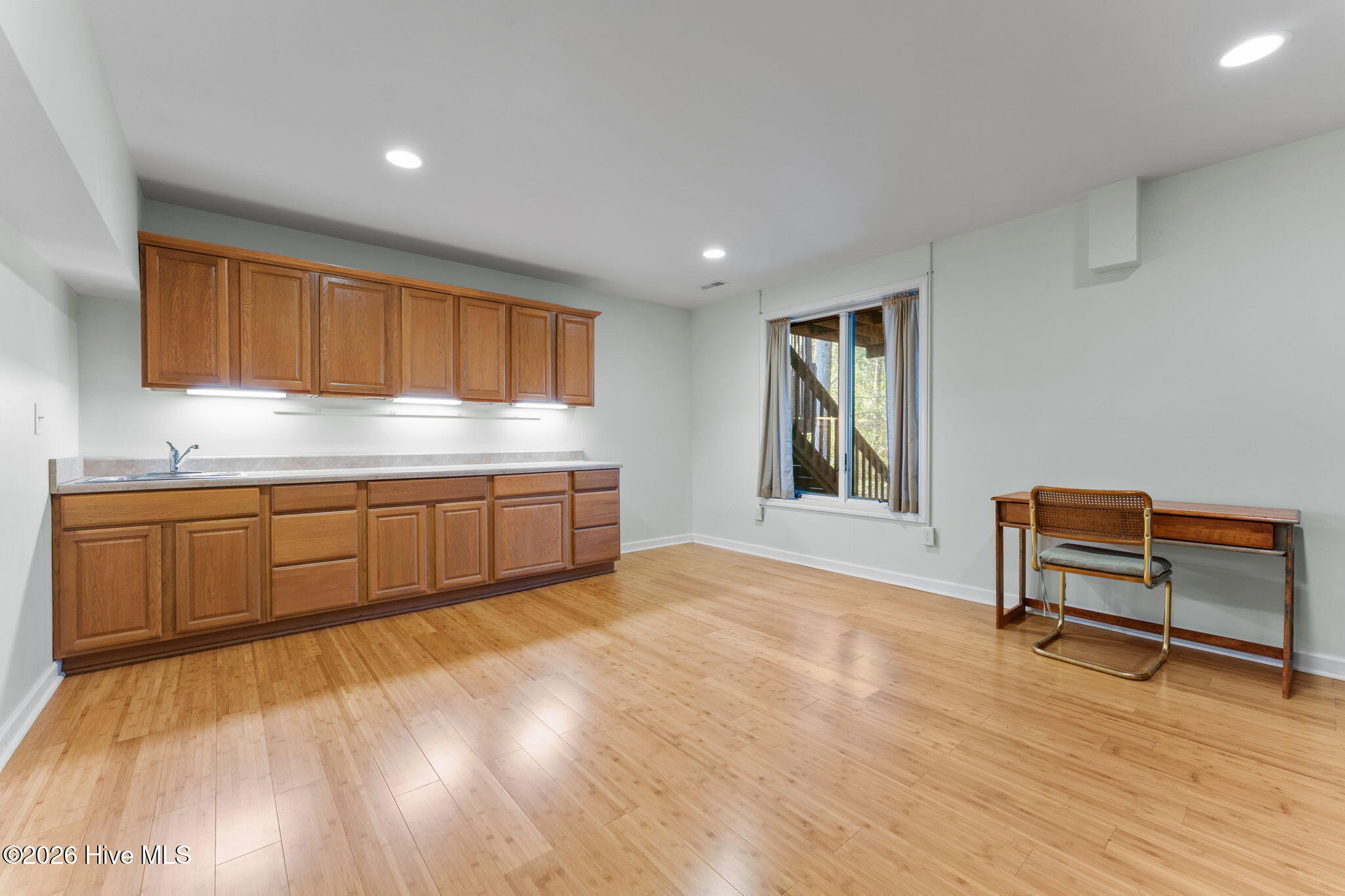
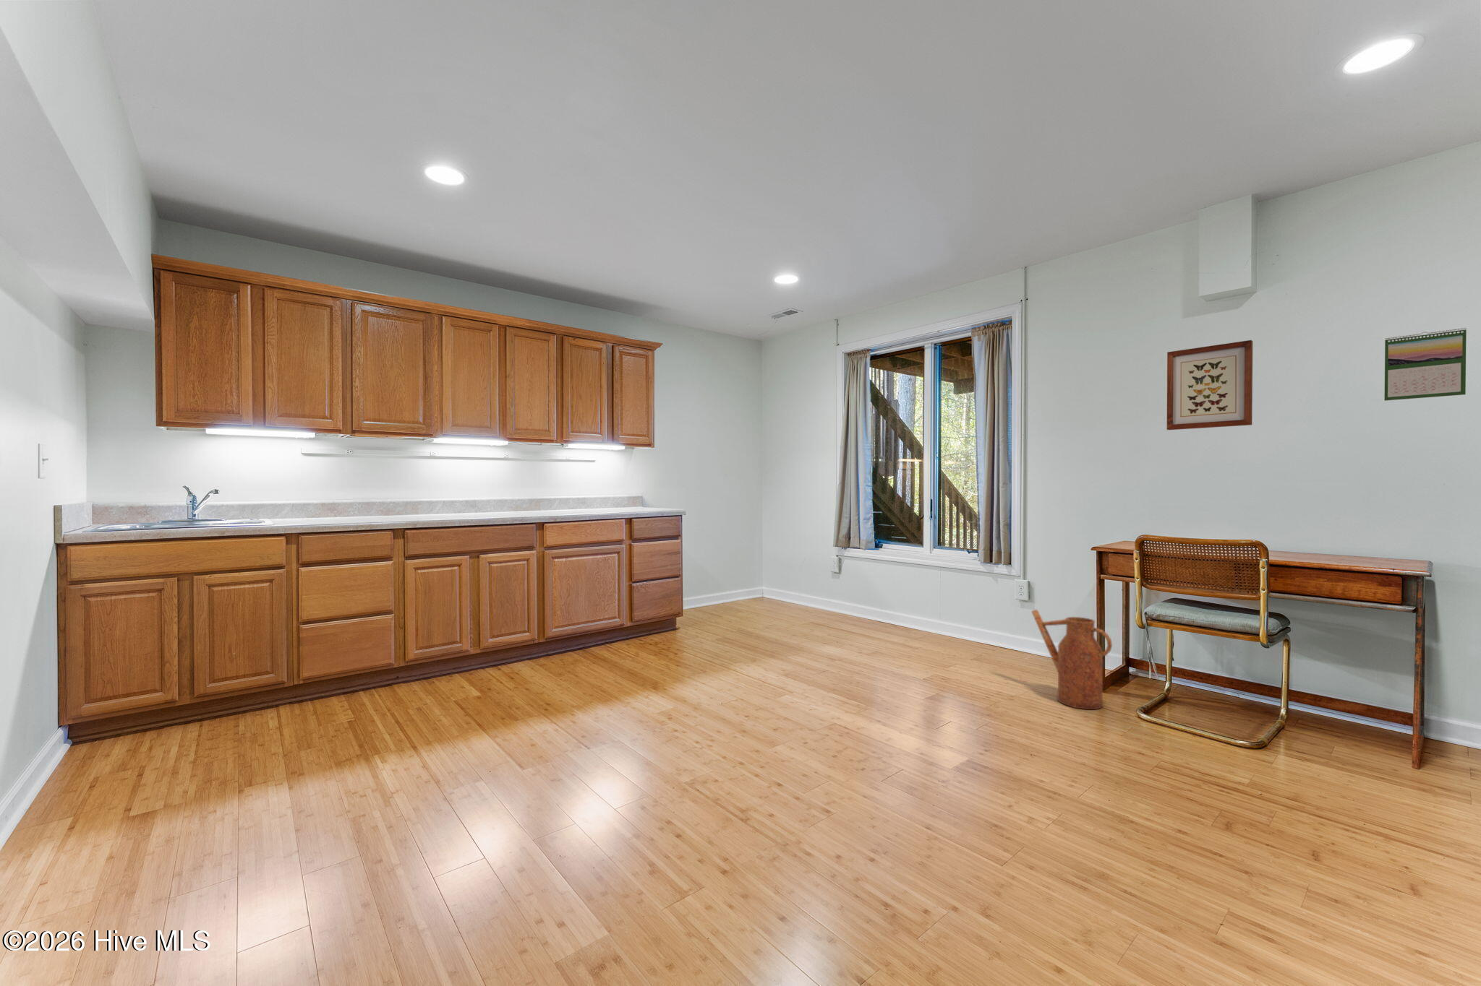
+ watering can (1069, 657)
+ wall art (1208, 386)
+ calendar (1424, 364)
